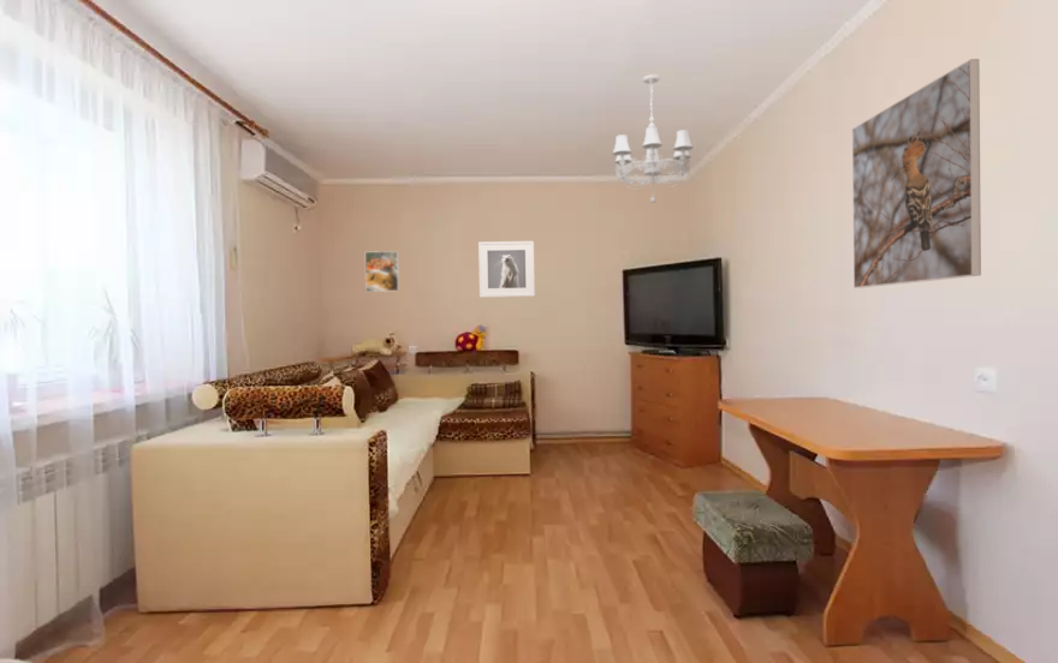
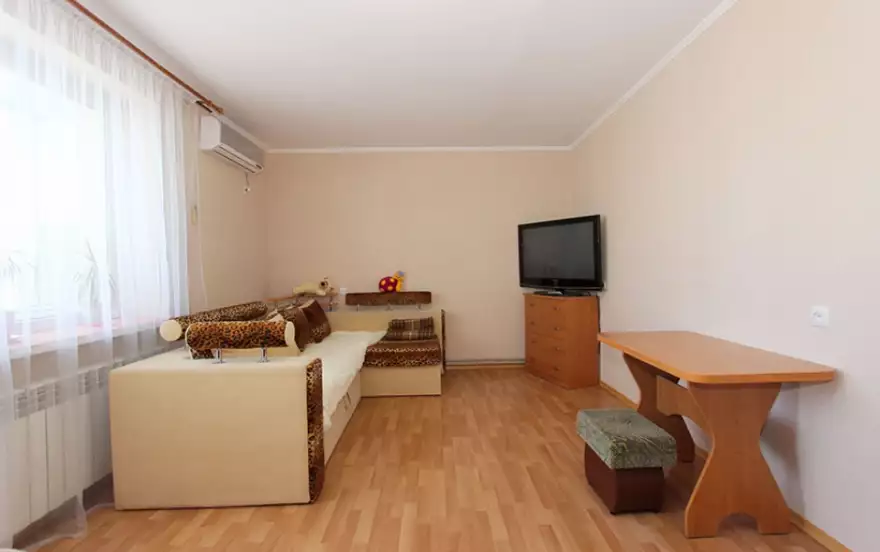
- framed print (381, 271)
- chandelier (652, 141)
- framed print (907, 191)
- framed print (506, 269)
